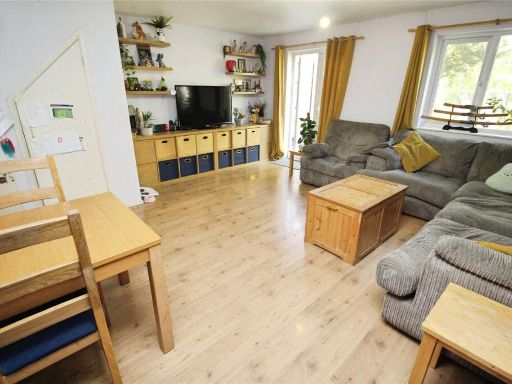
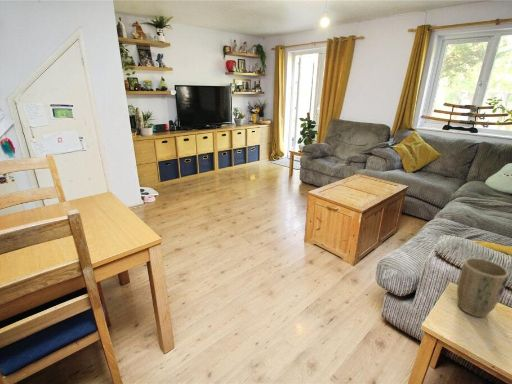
+ plant pot (479, 288)
